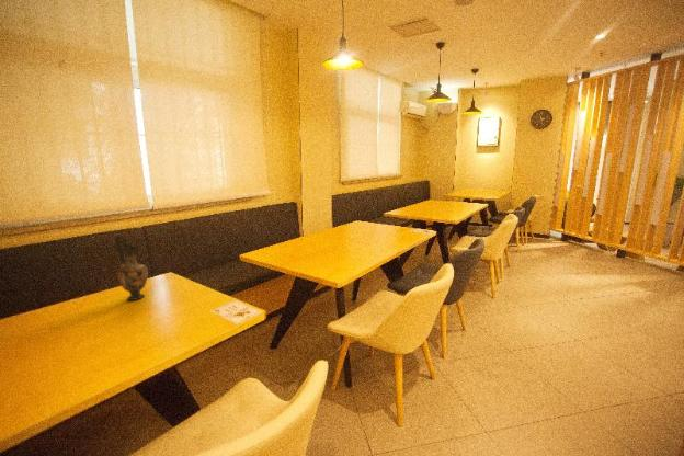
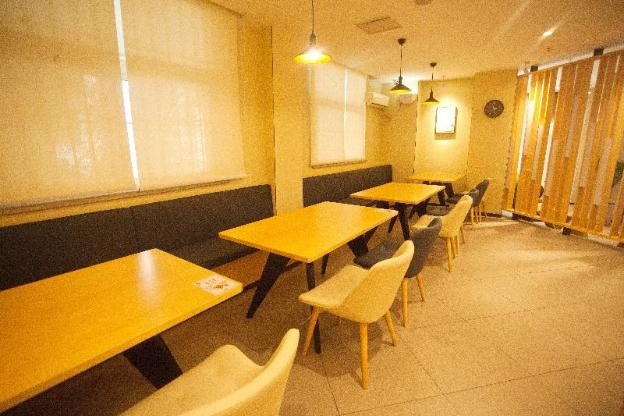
- vase (130, 266)
